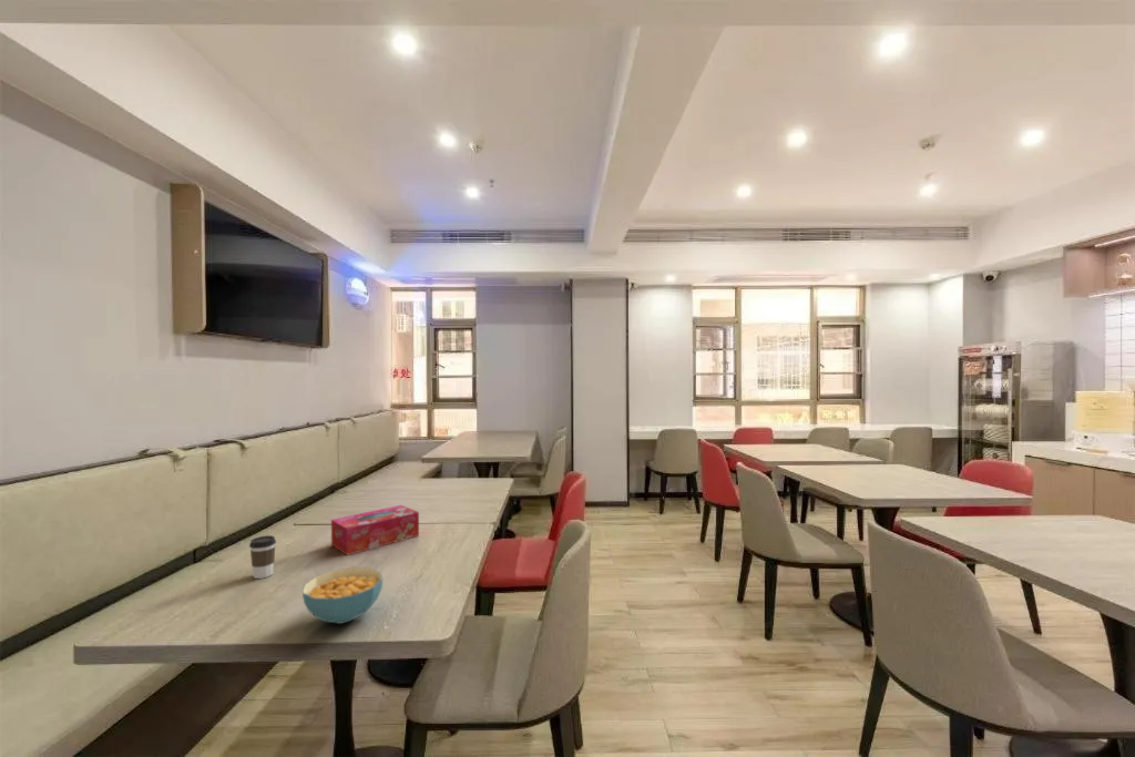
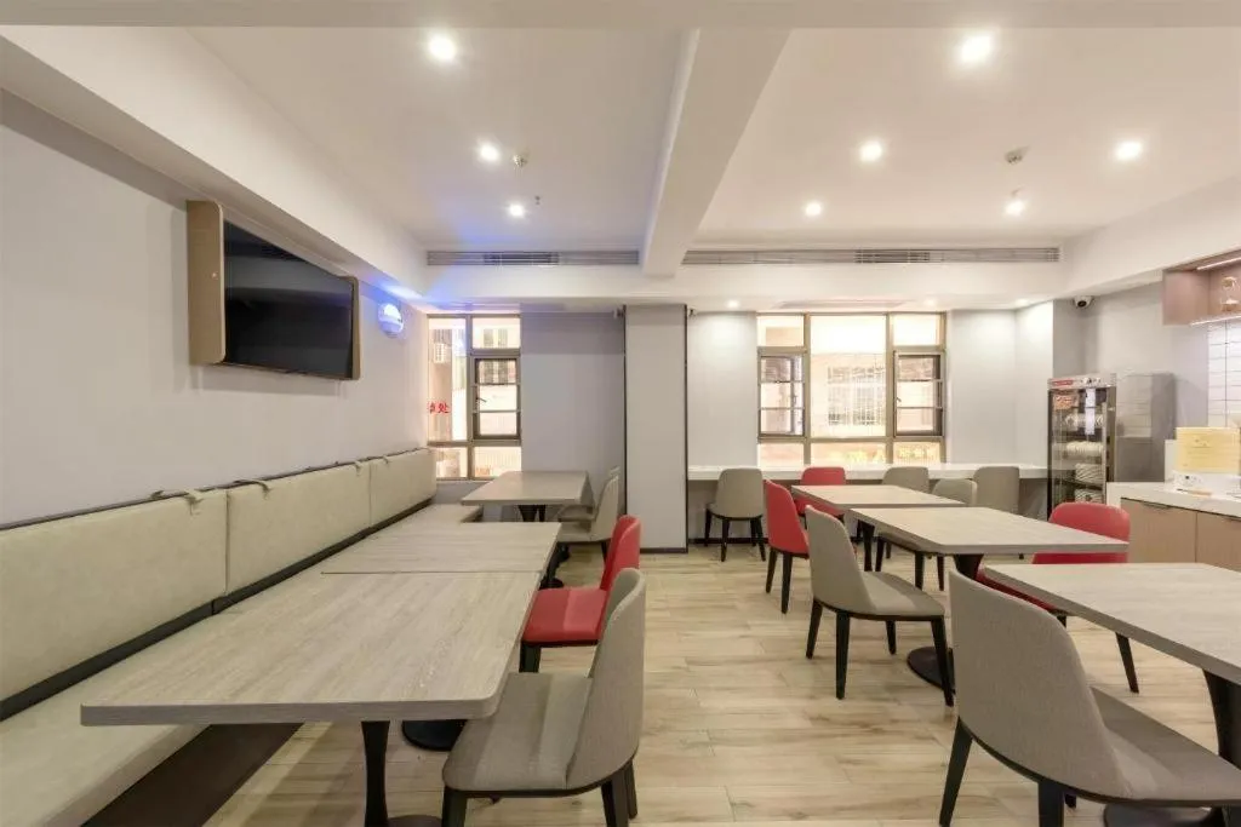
- tissue box (376, 528)
- cereal bowl (344, 600)
- coffee cup (263, 556)
